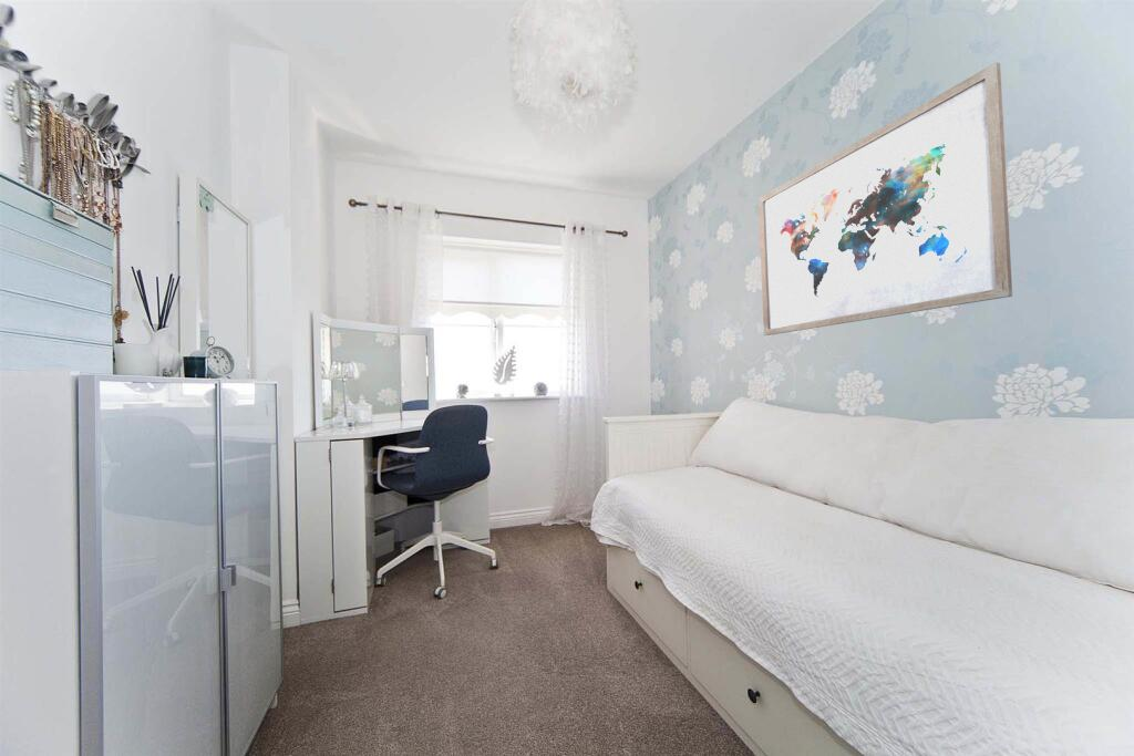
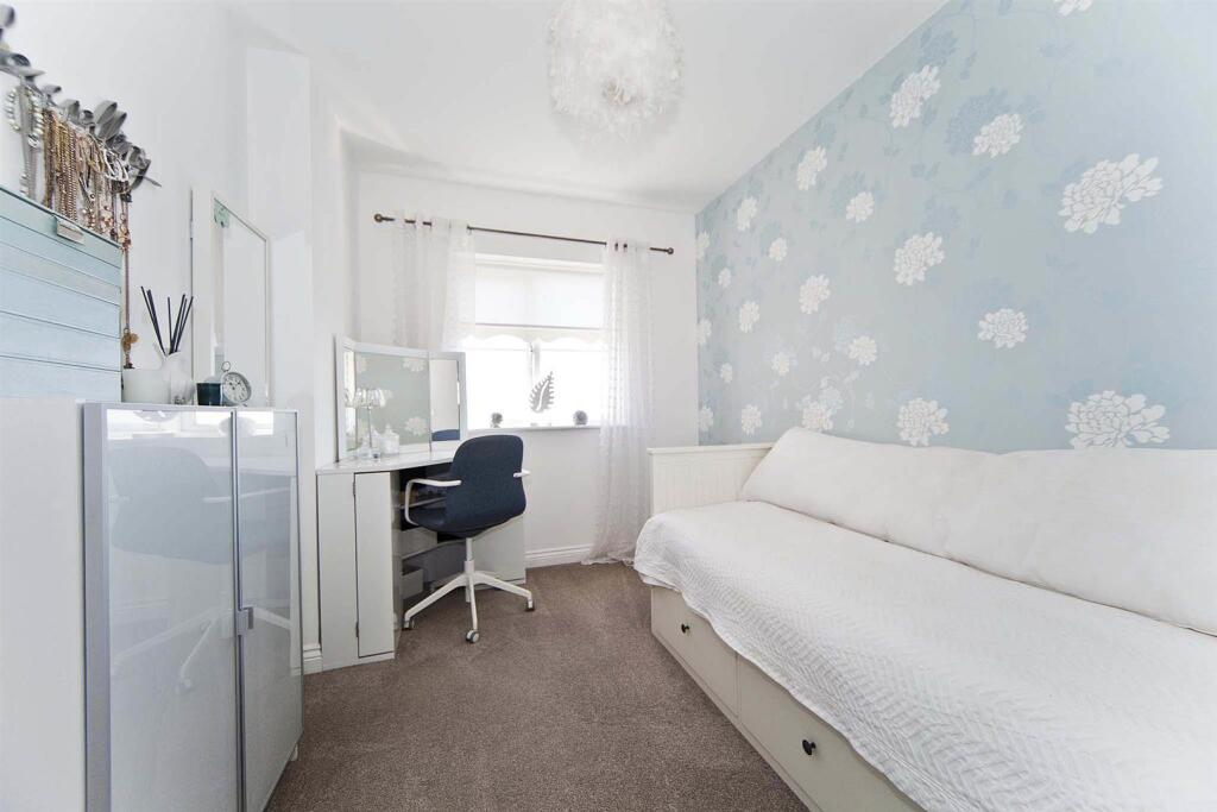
- wall art (852, 234)
